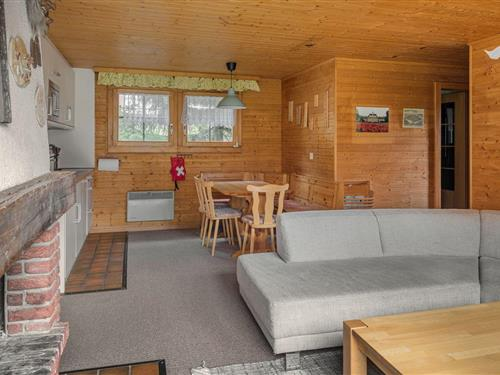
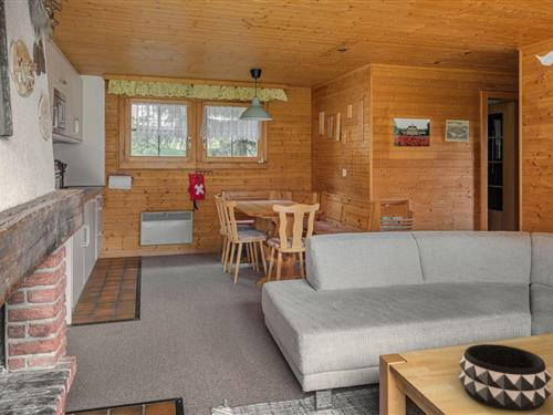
+ decorative bowl (502, 375)
